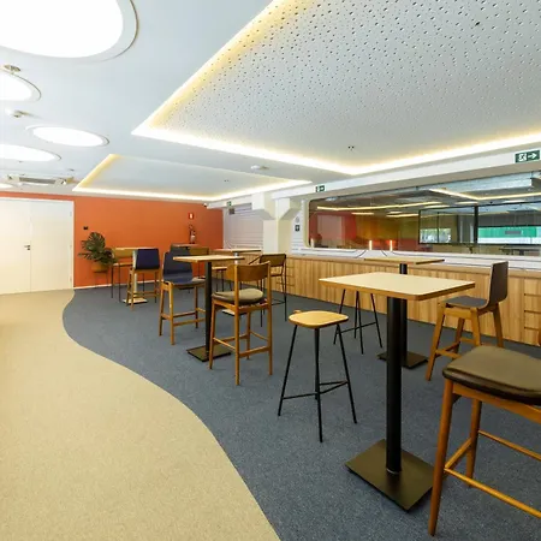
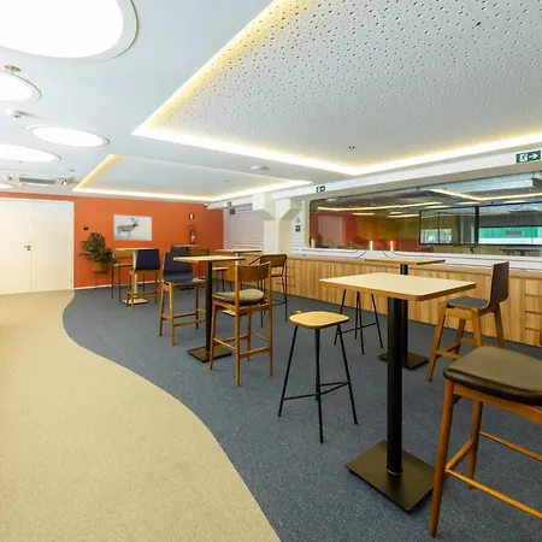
+ wall art (132, 228)
